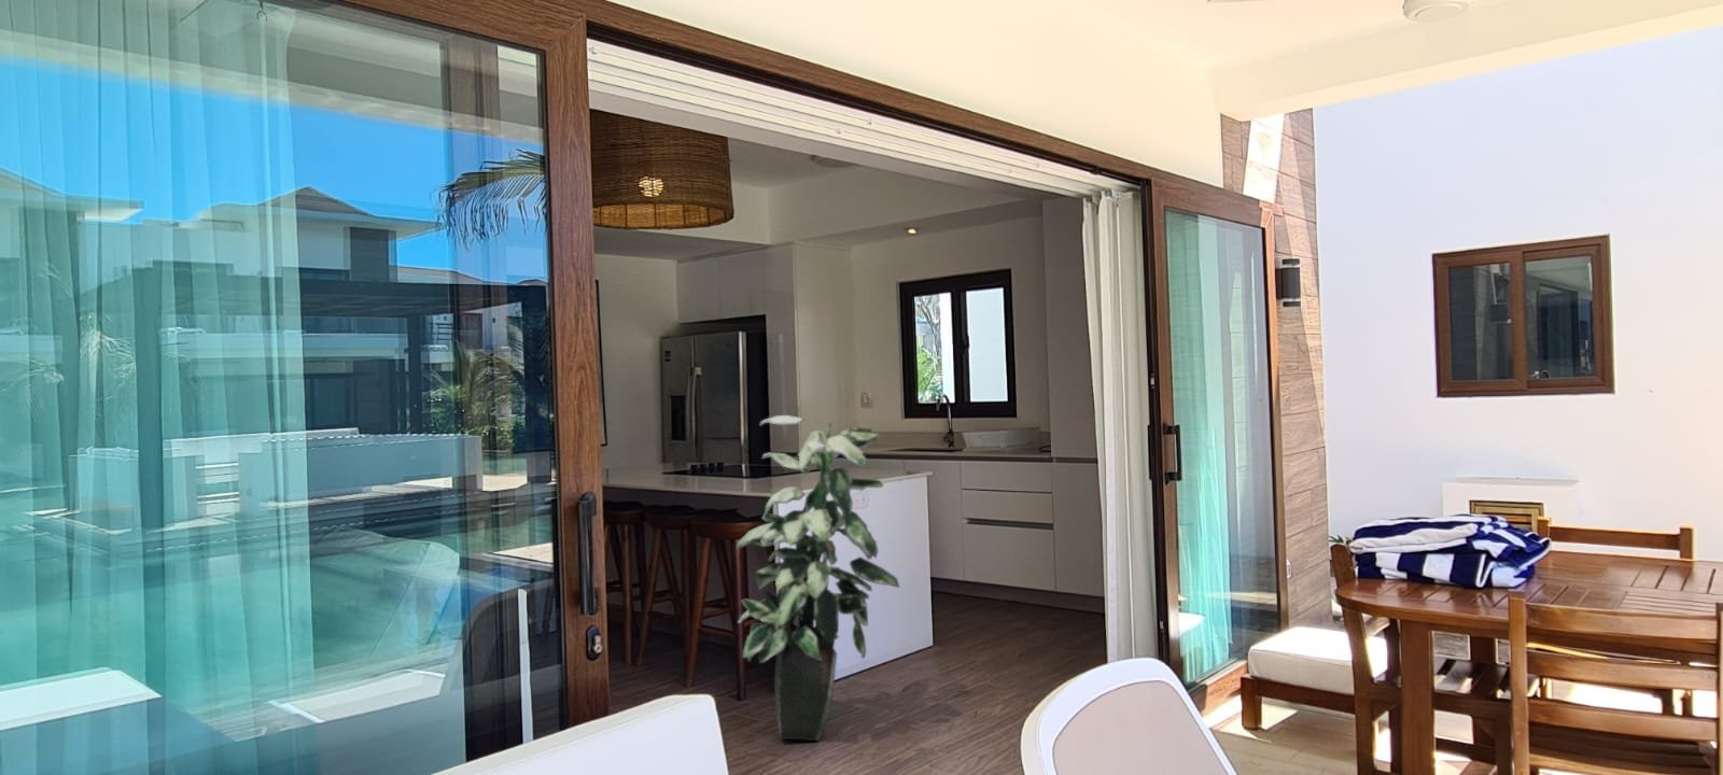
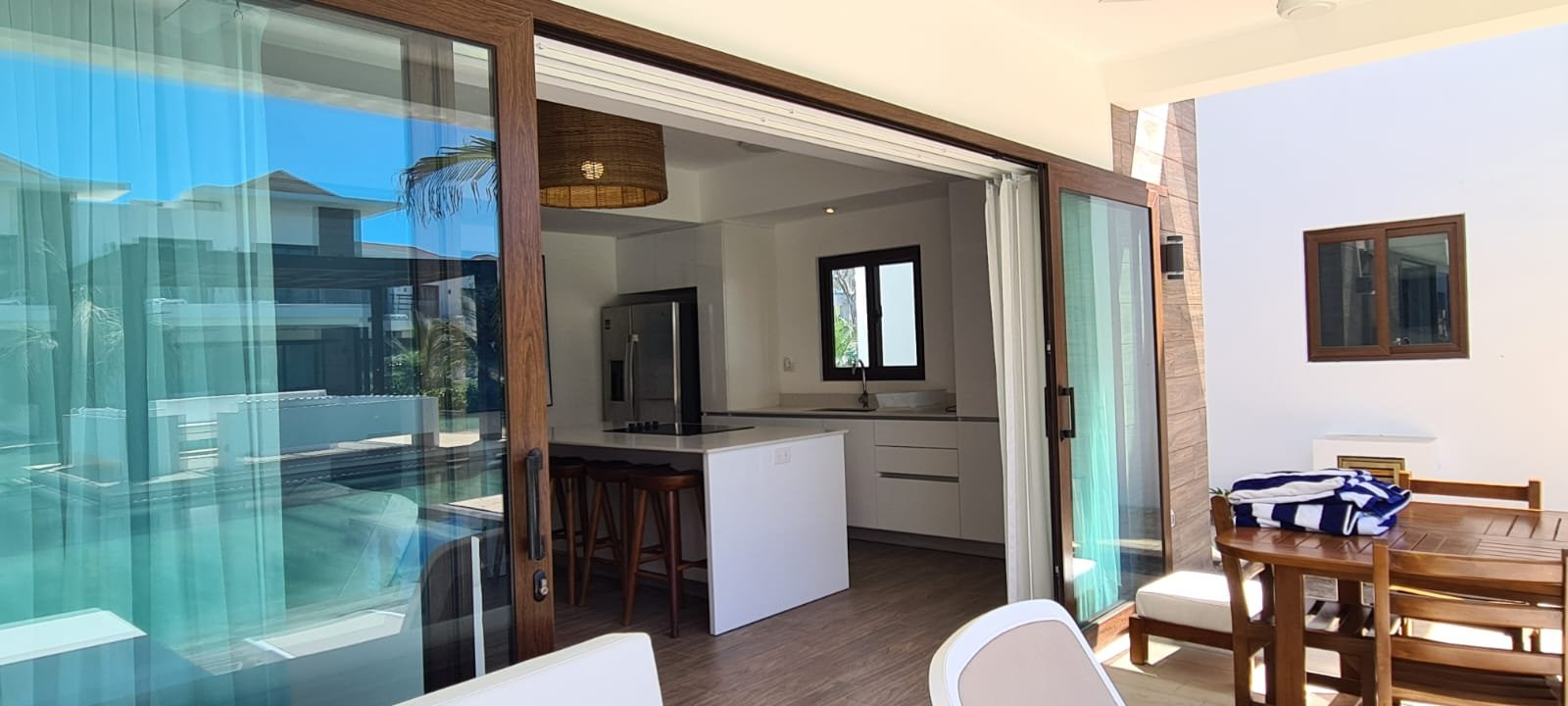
- indoor plant (808, 573)
